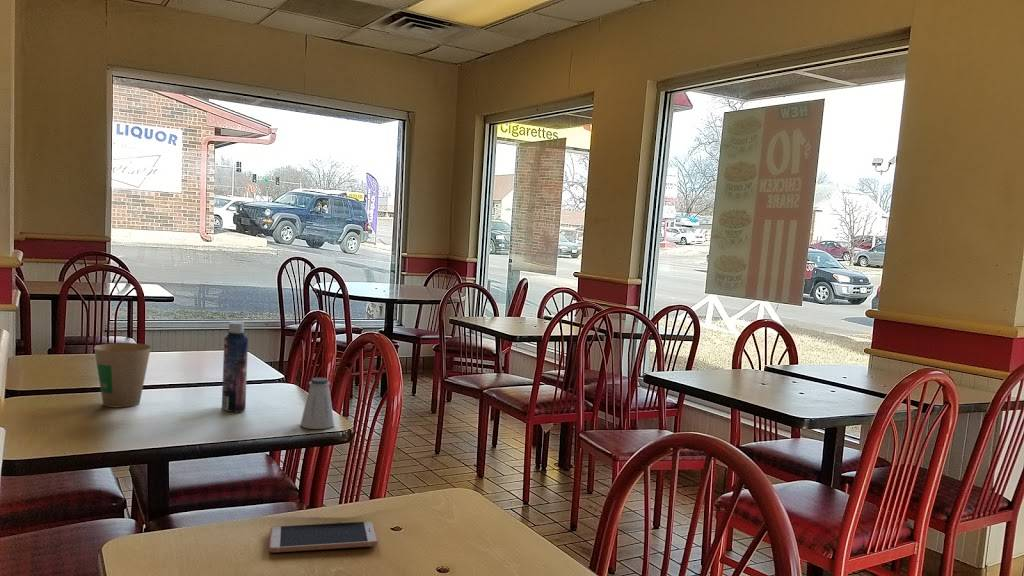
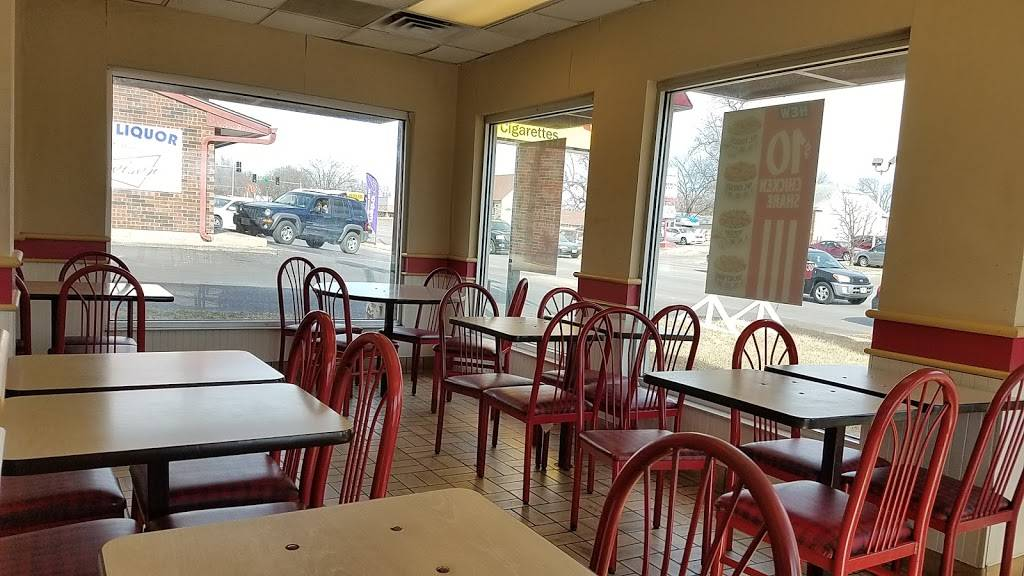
- smartphone (323, 536)
- saltshaker (318, 401)
- paper cup (122, 375)
- bottle (235, 365)
